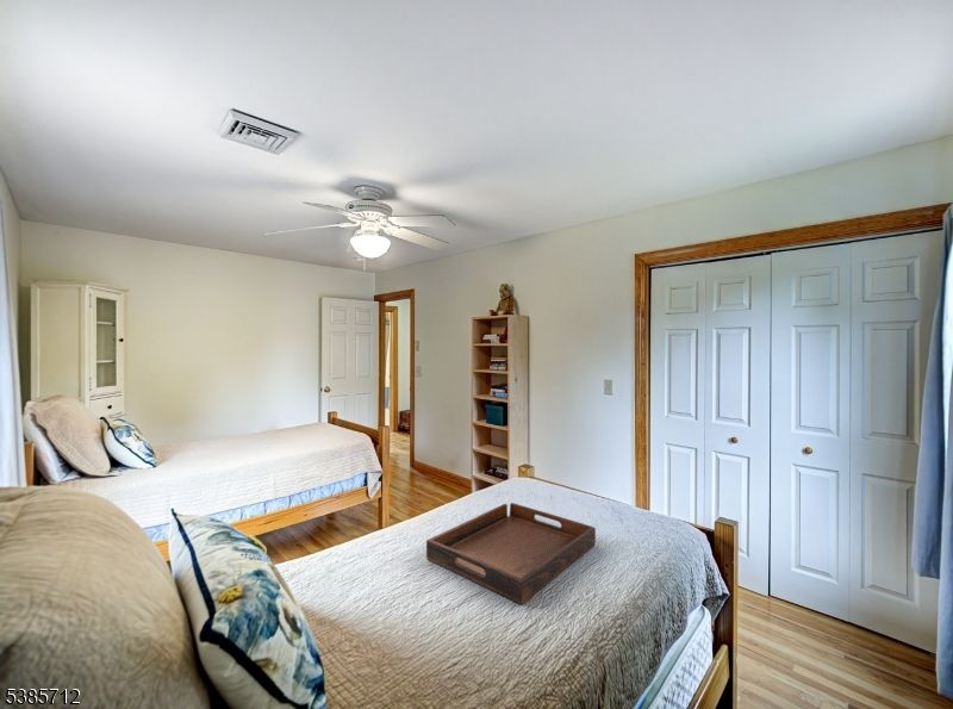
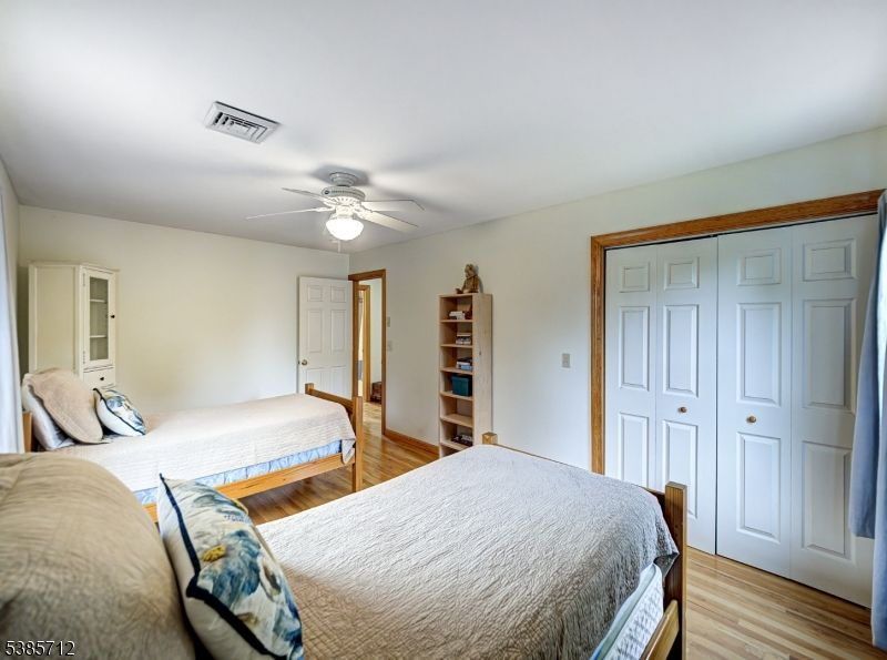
- serving tray (513, 542)
